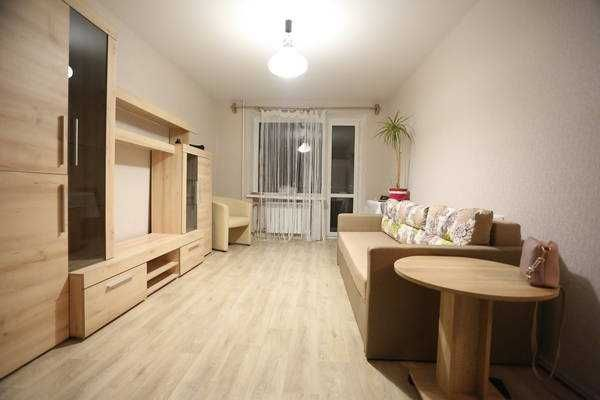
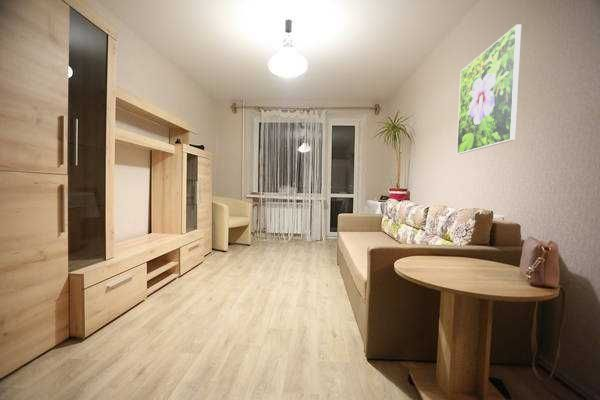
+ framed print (483, 100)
